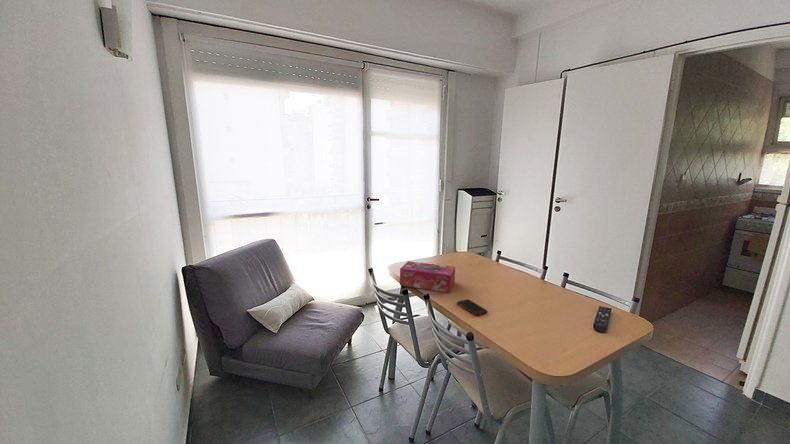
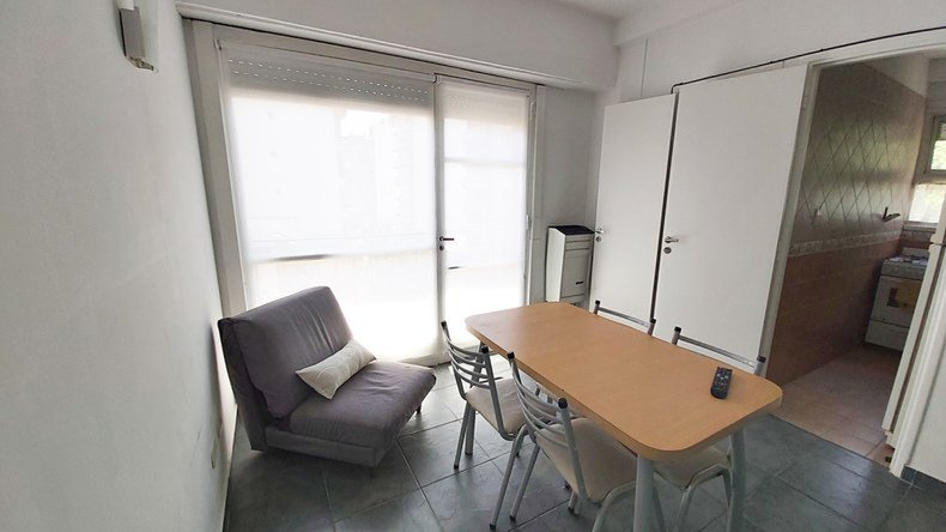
- tissue box (427, 275)
- cell phone (471, 307)
